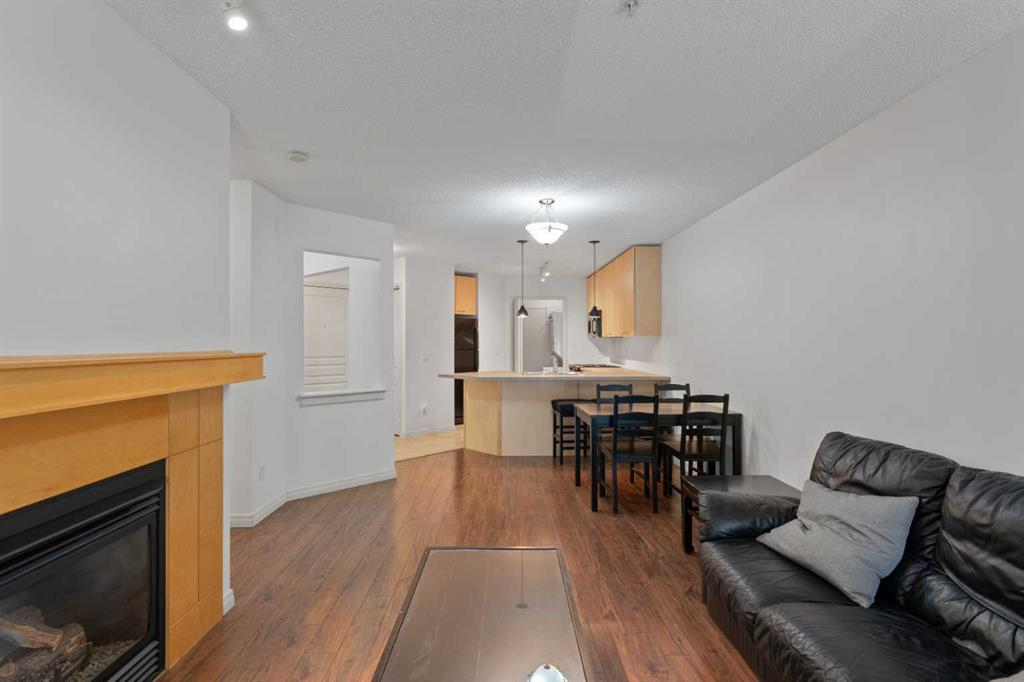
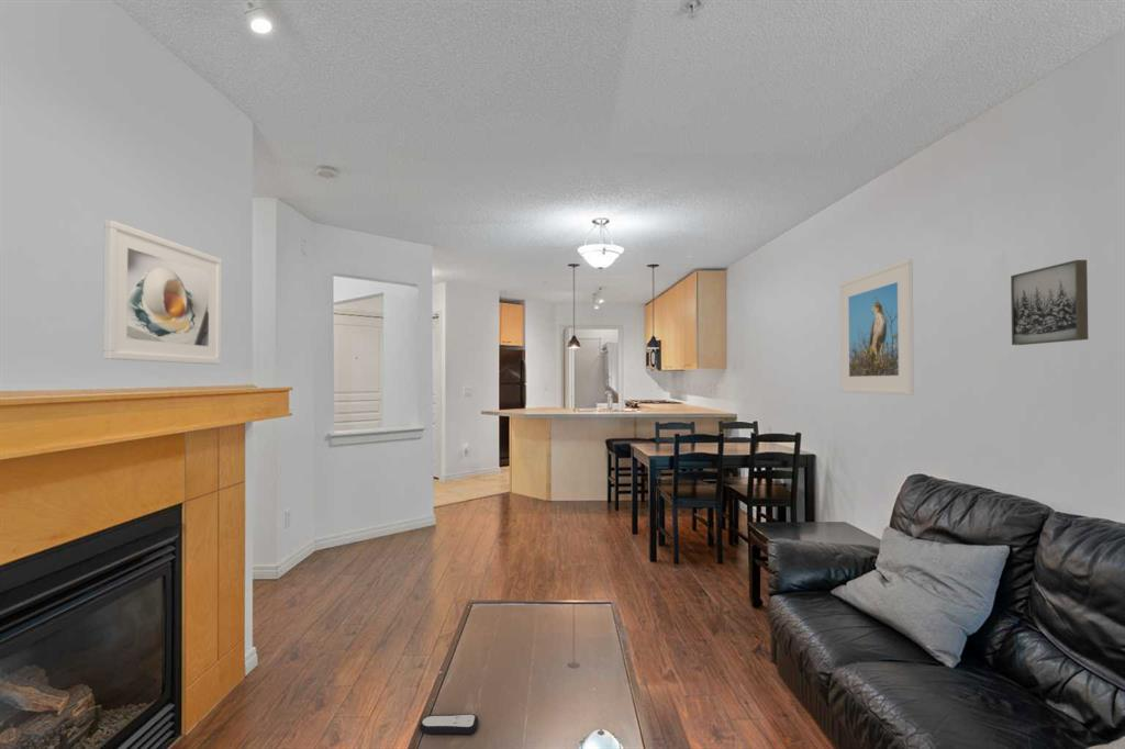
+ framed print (170, 301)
+ remote control (448, 723)
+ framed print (872, 333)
+ wall art (1046, 305)
